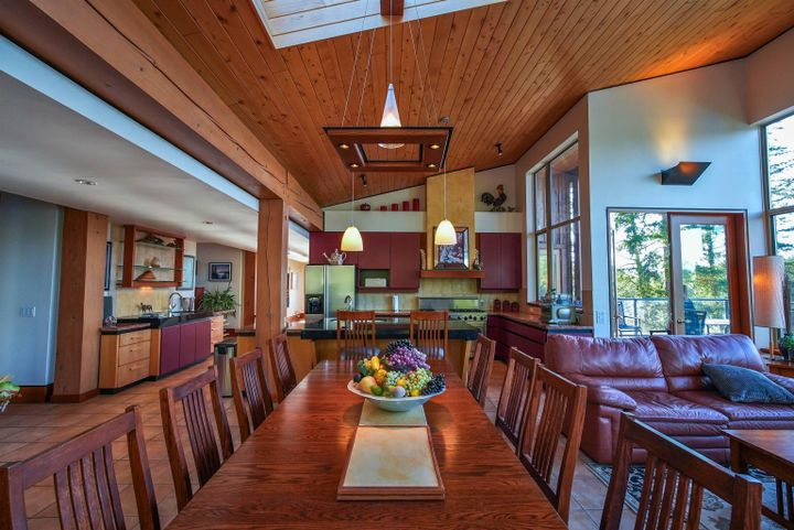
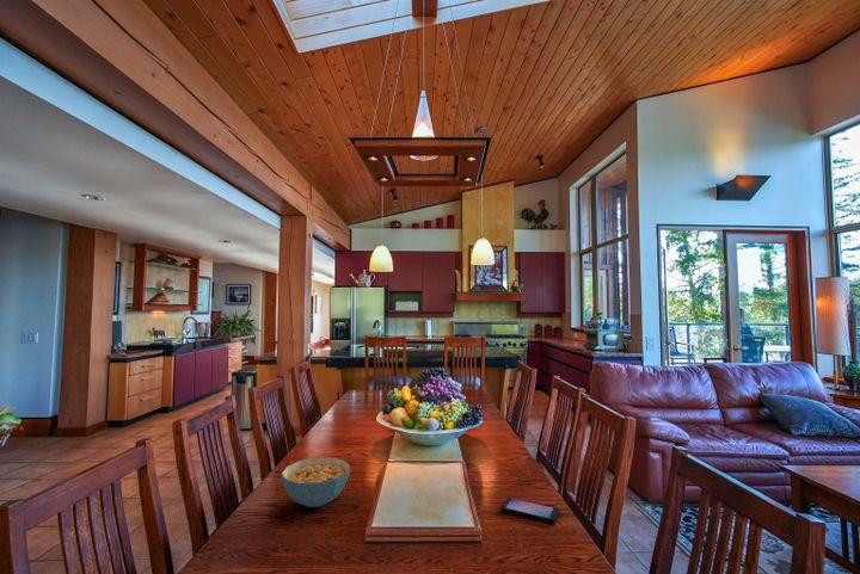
+ cereal bowl (315, 486)
+ smartphone (529, 510)
